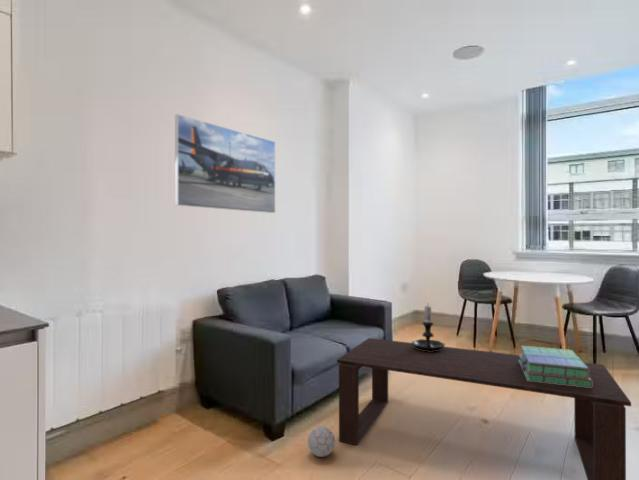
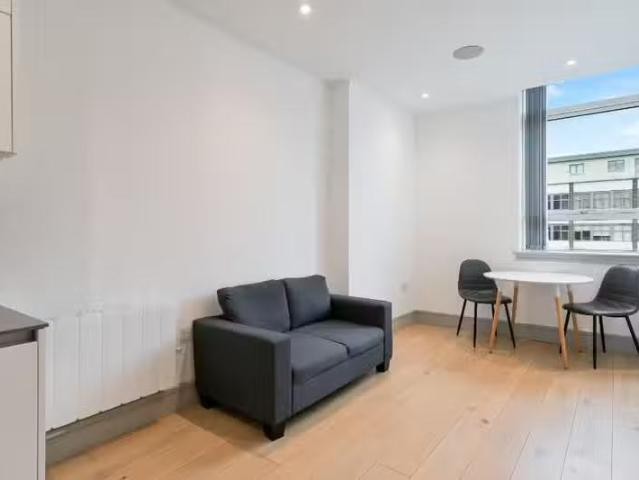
- stack of books (552, 364)
- decorative ball (321, 441)
- candle holder (428, 325)
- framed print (231, 169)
- coffee table (470, 382)
